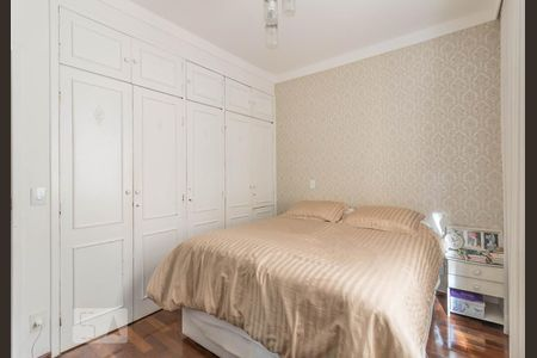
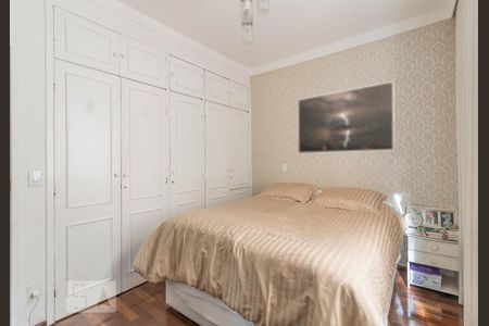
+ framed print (340, 122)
